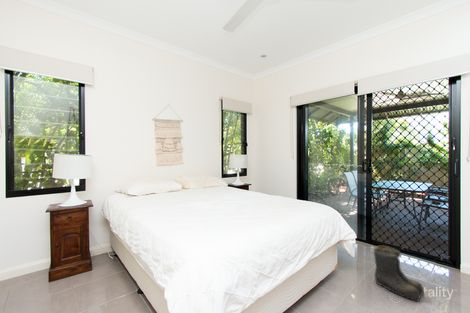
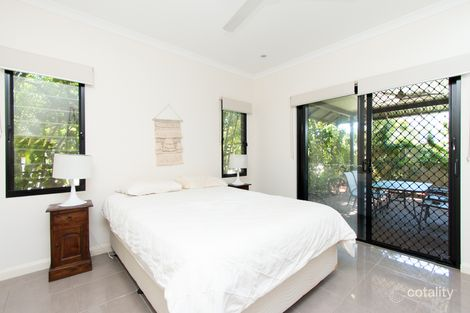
- boots (397, 270)
